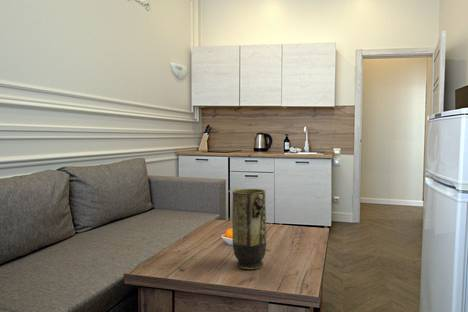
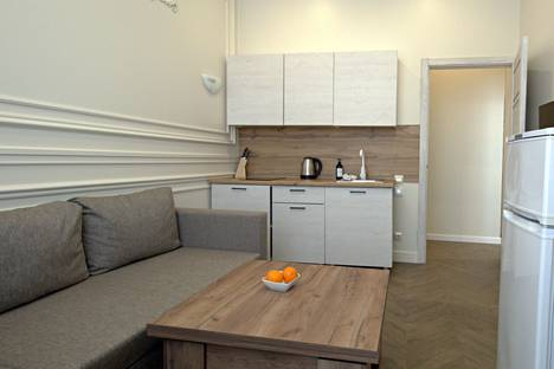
- vase (249, 228)
